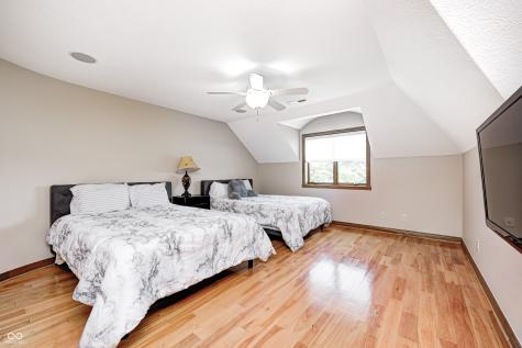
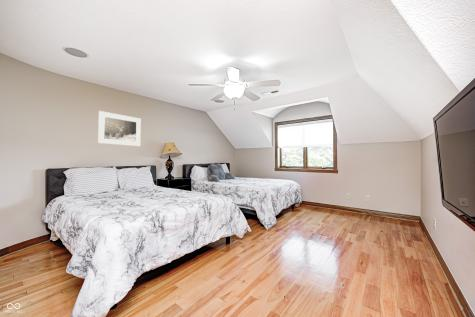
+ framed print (121, 129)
